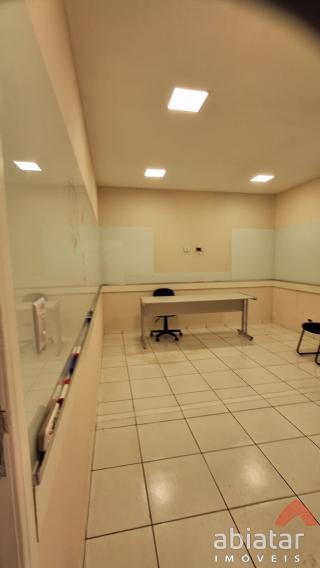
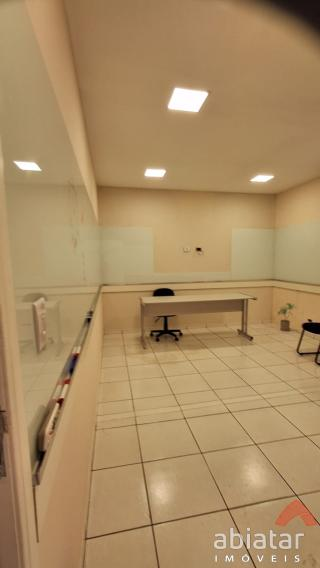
+ house plant (284, 316)
